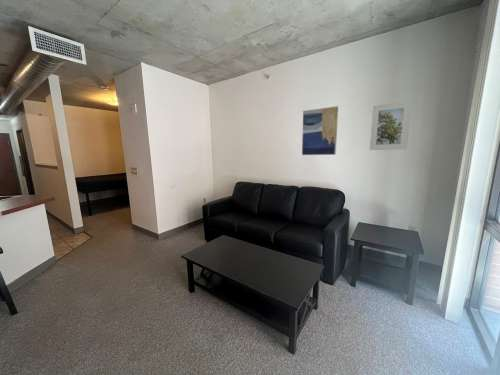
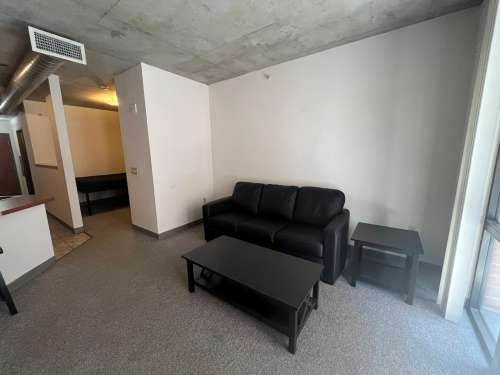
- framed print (389, 127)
- wall art (319, 132)
